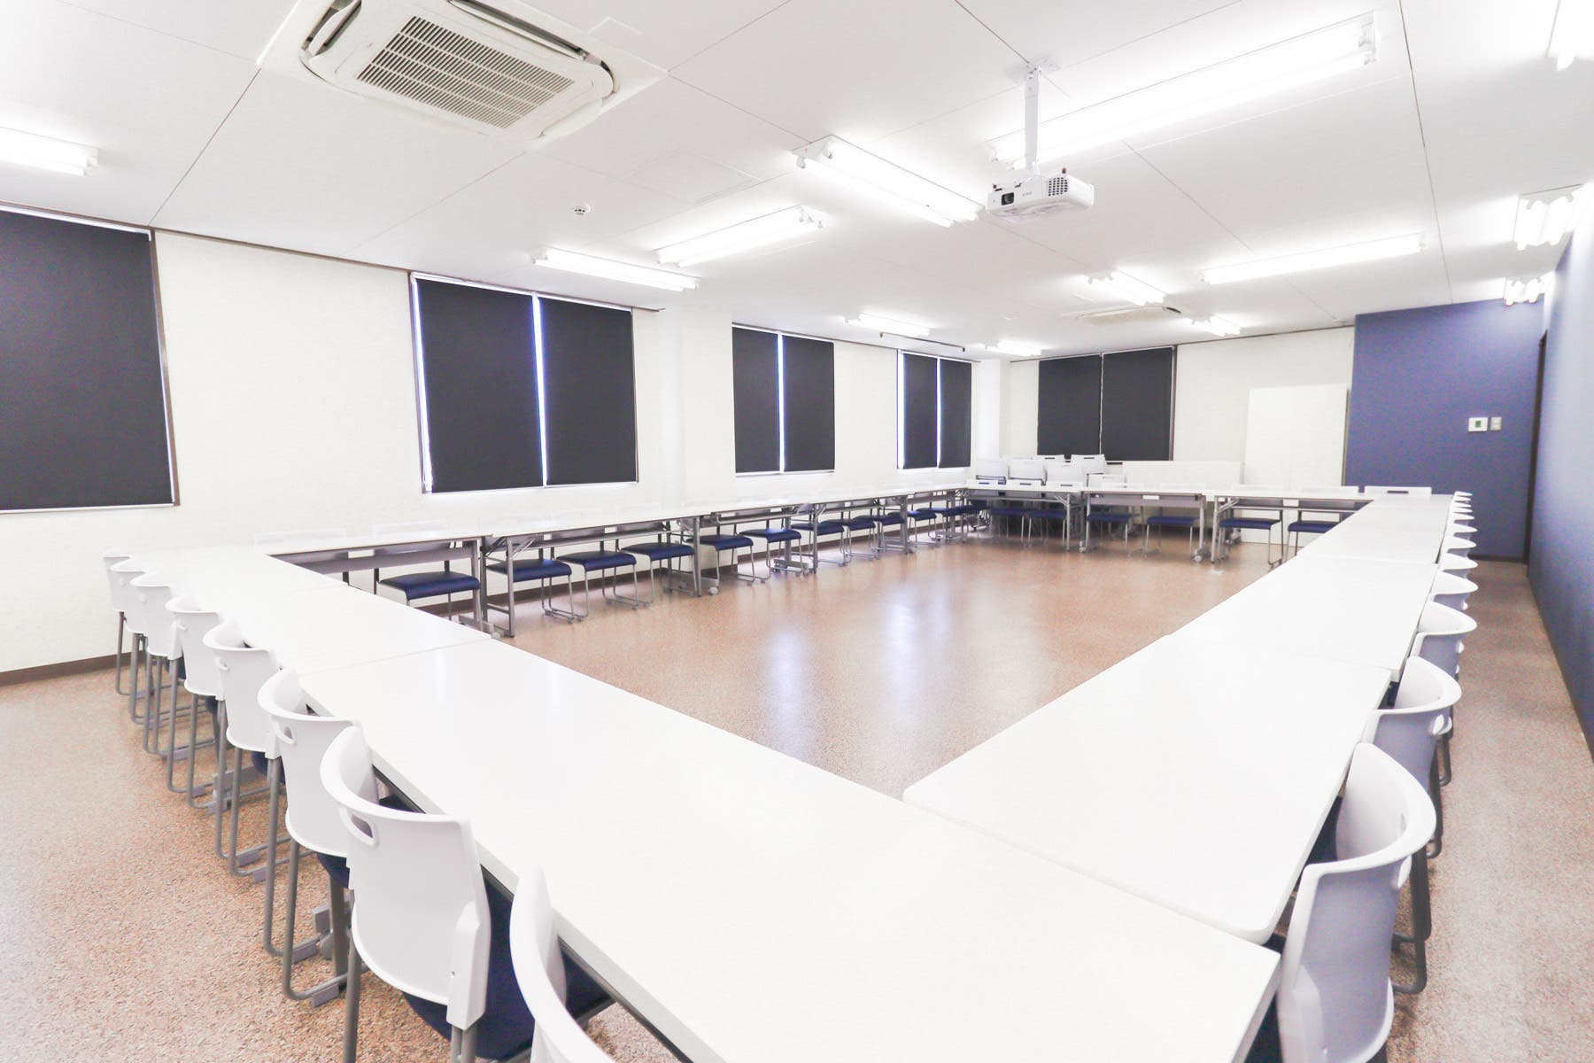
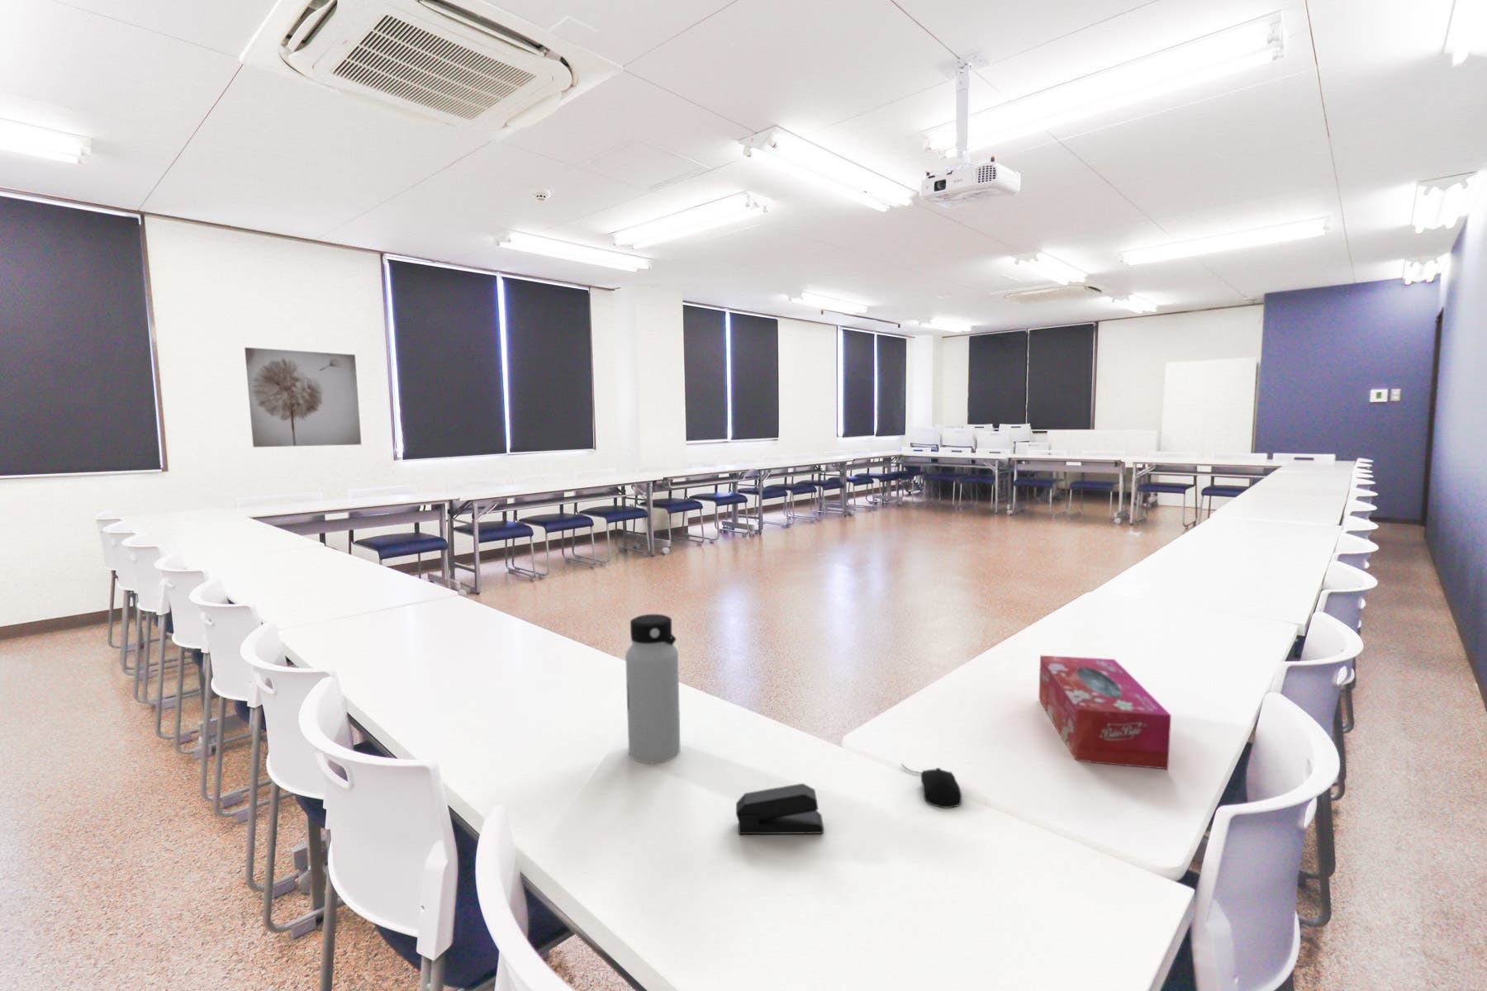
+ wall art (305, 399)
+ water bottle (653, 686)
+ computer mouse (930, 775)
+ tissue box (1096, 706)
+ stapler (779, 807)
